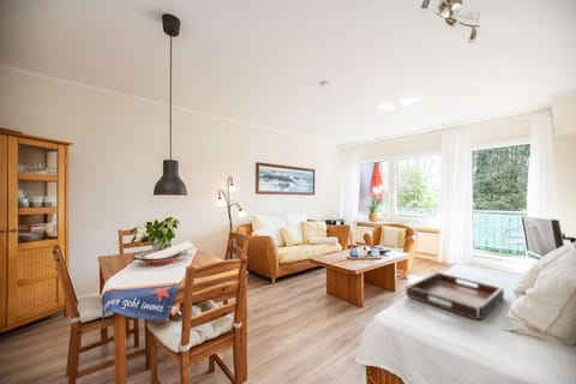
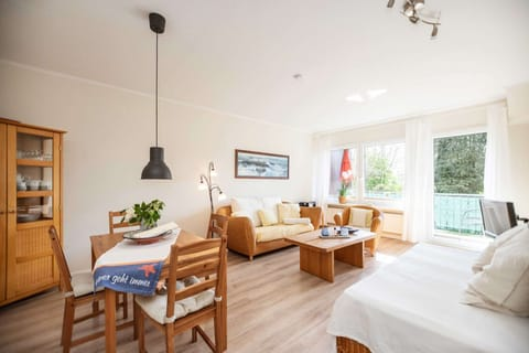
- serving tray (454, 292)
